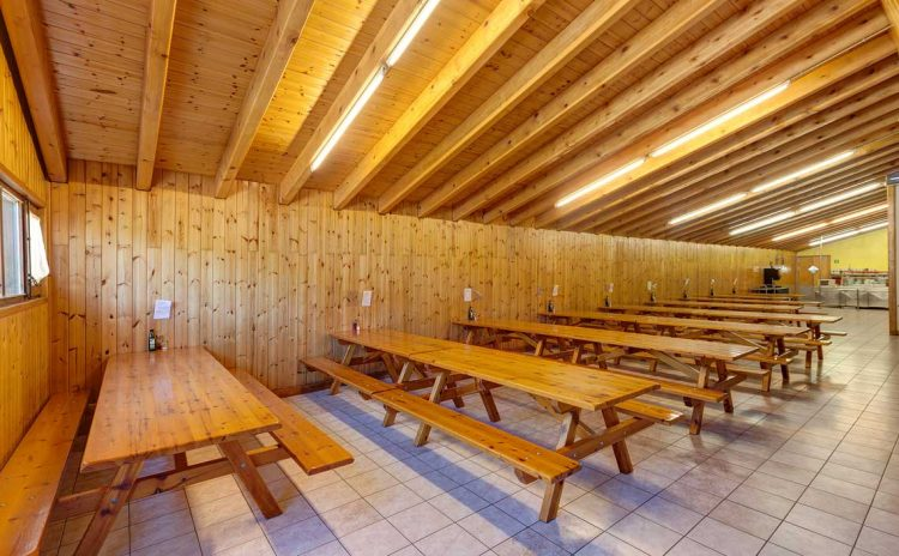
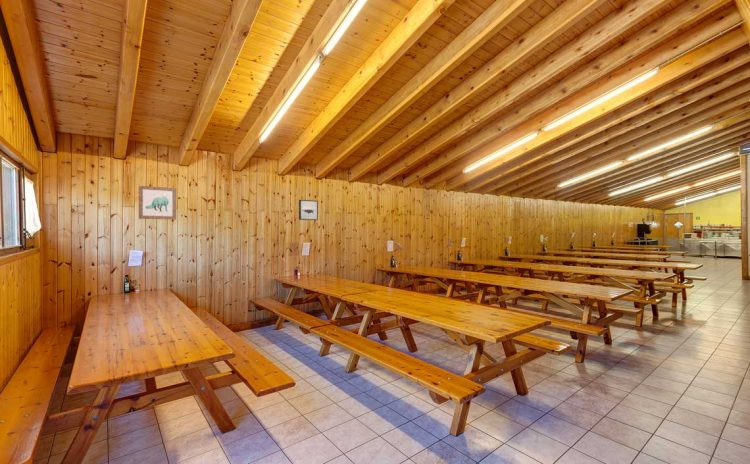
+ wall art (157, 203)
+ wall art (308, 210)
